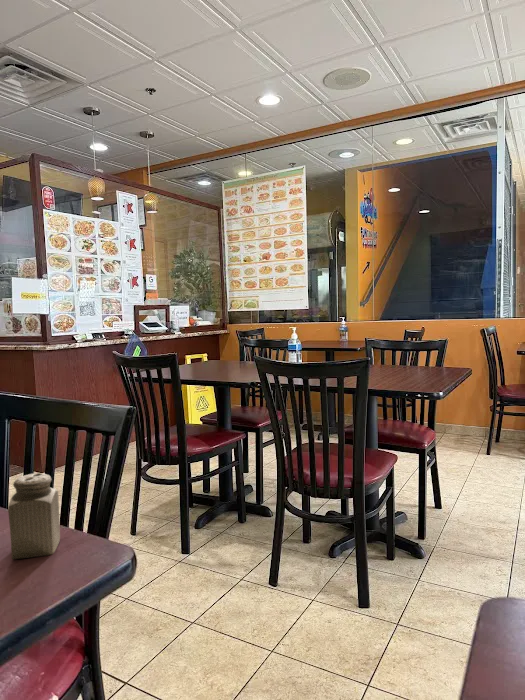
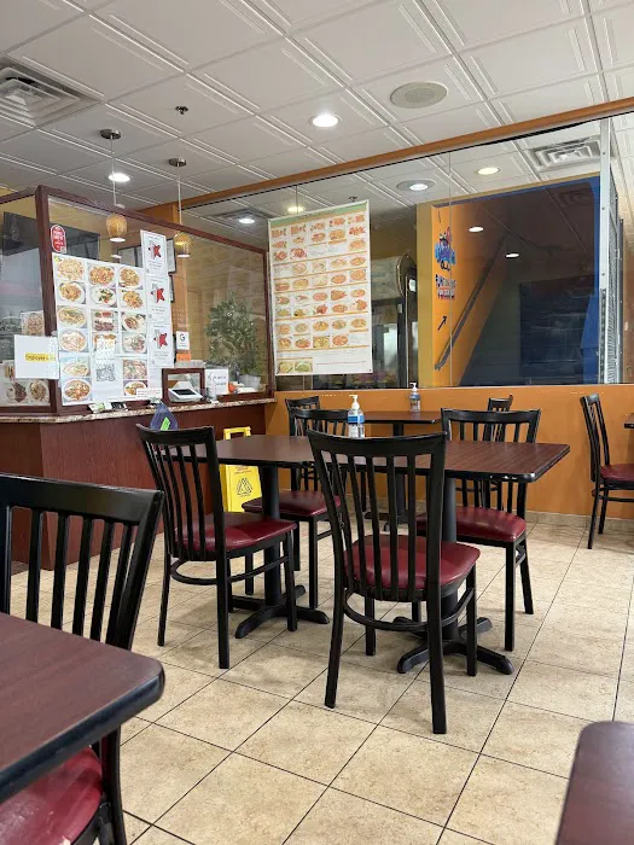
- salt shaker (35, 512)
